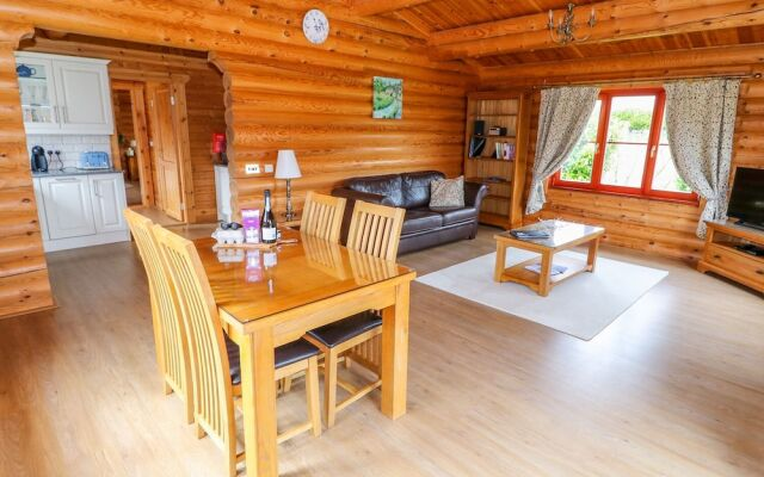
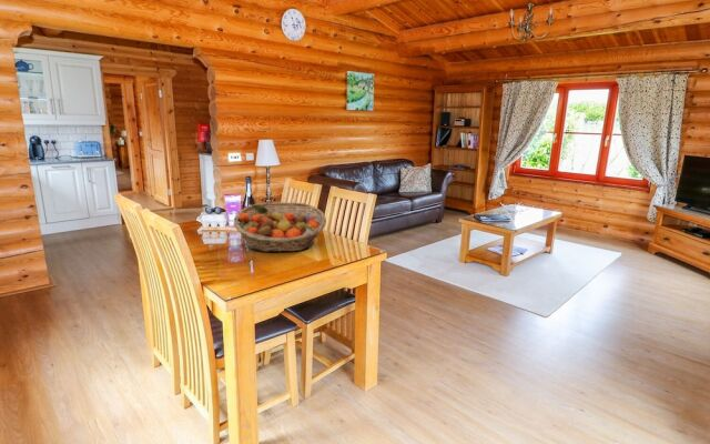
+ fruit basket (281, 225)
